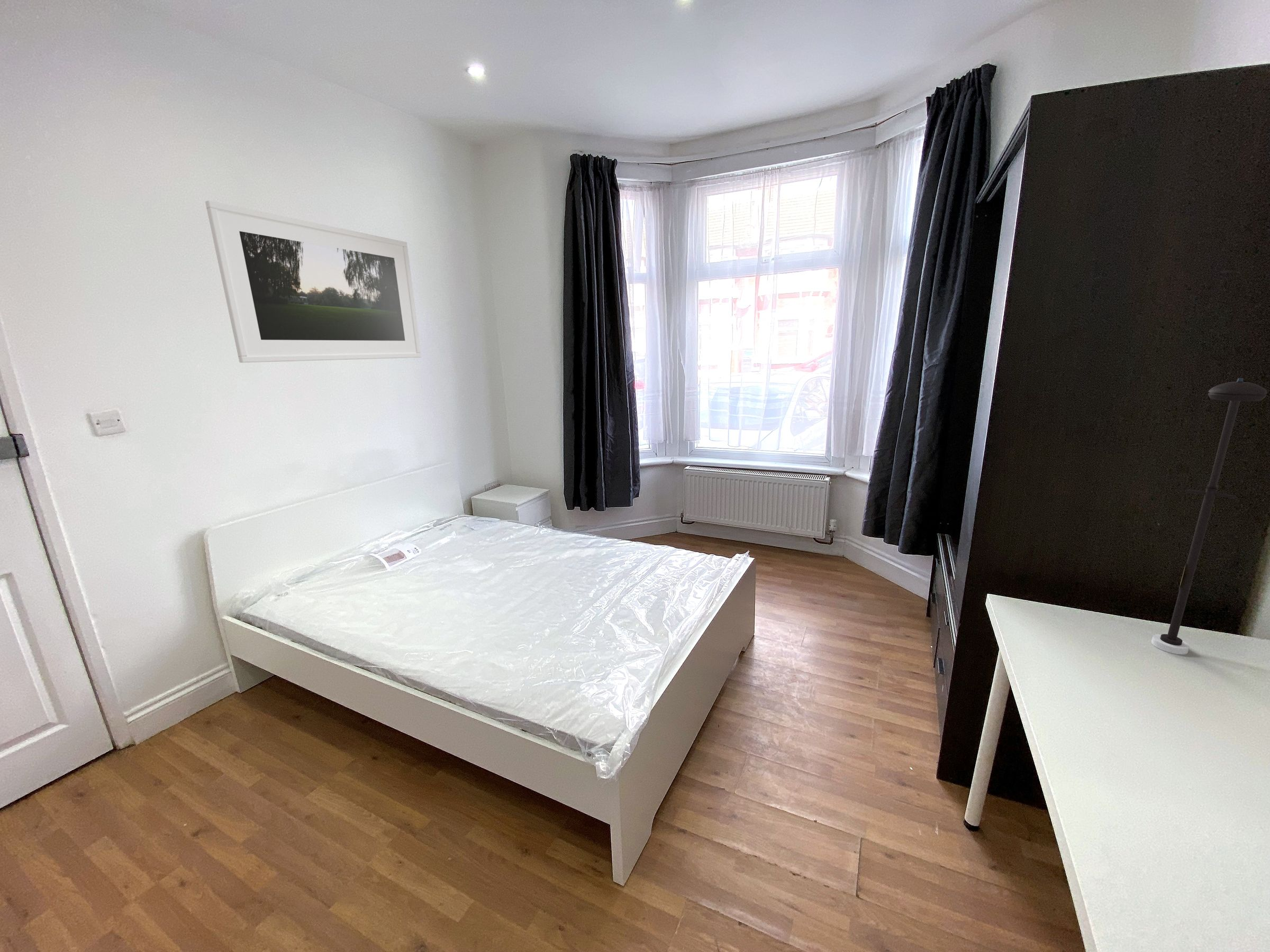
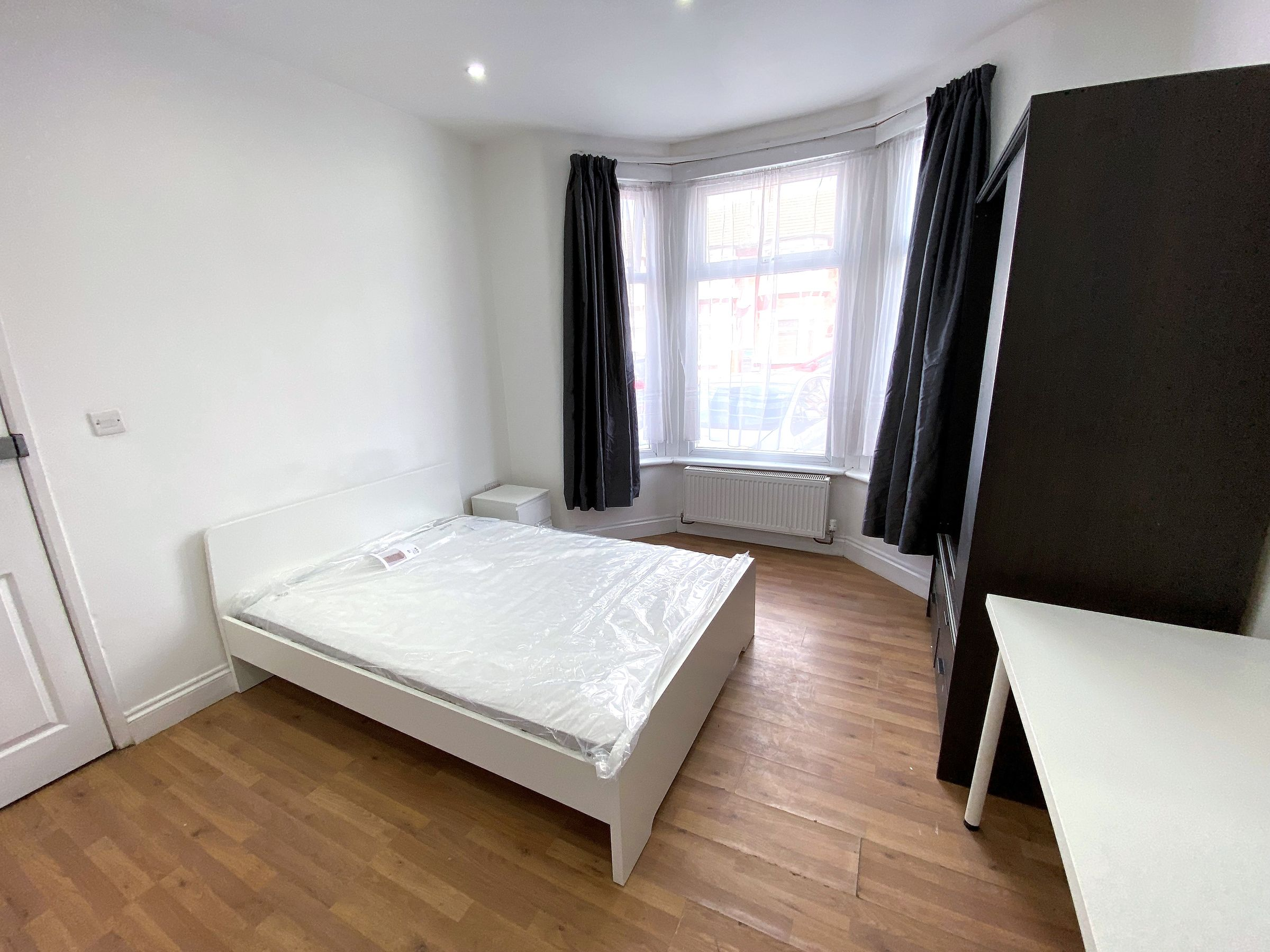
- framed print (334, 294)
- desk lamp (1199, 536)
